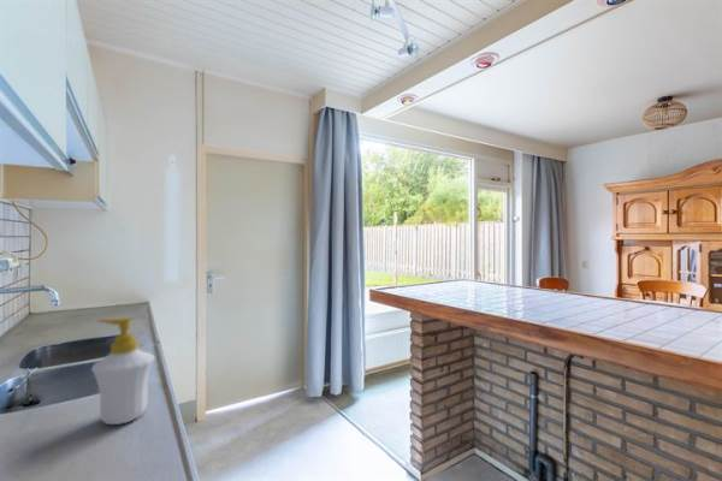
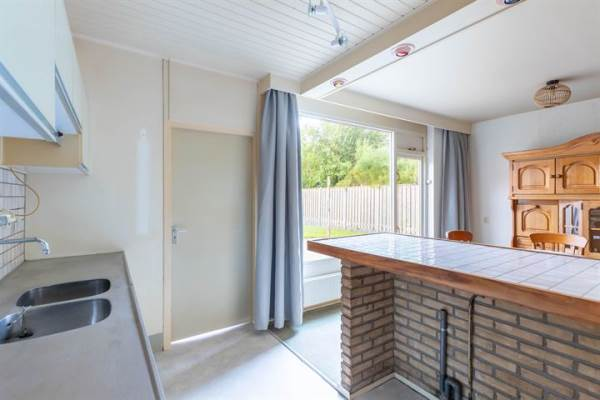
- soap bottle (124, 367)
